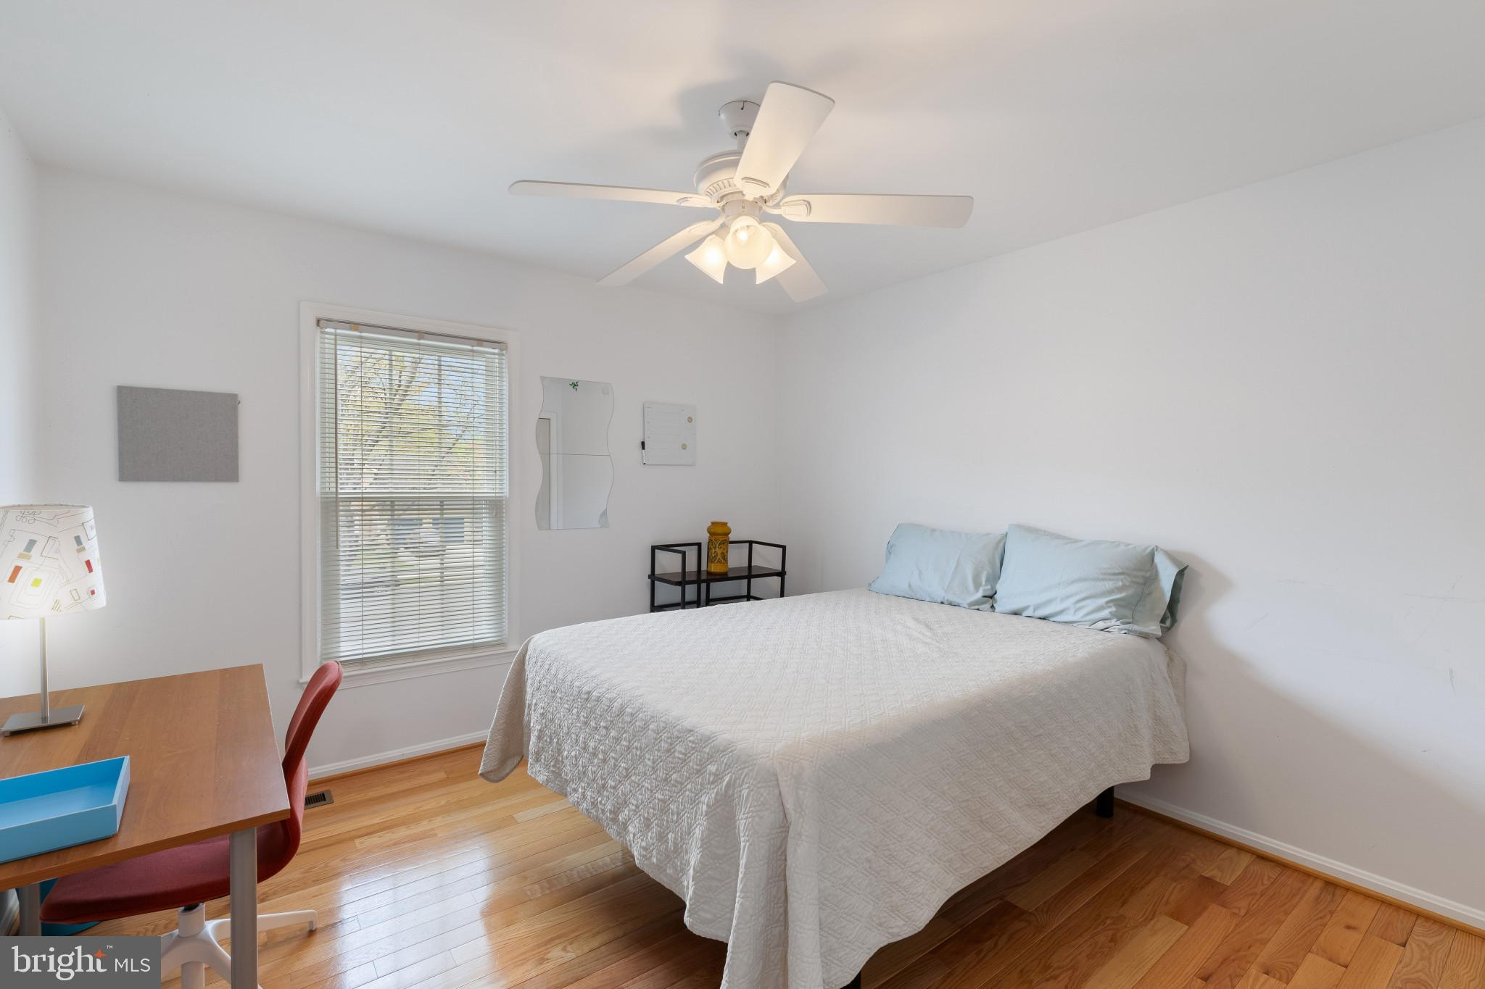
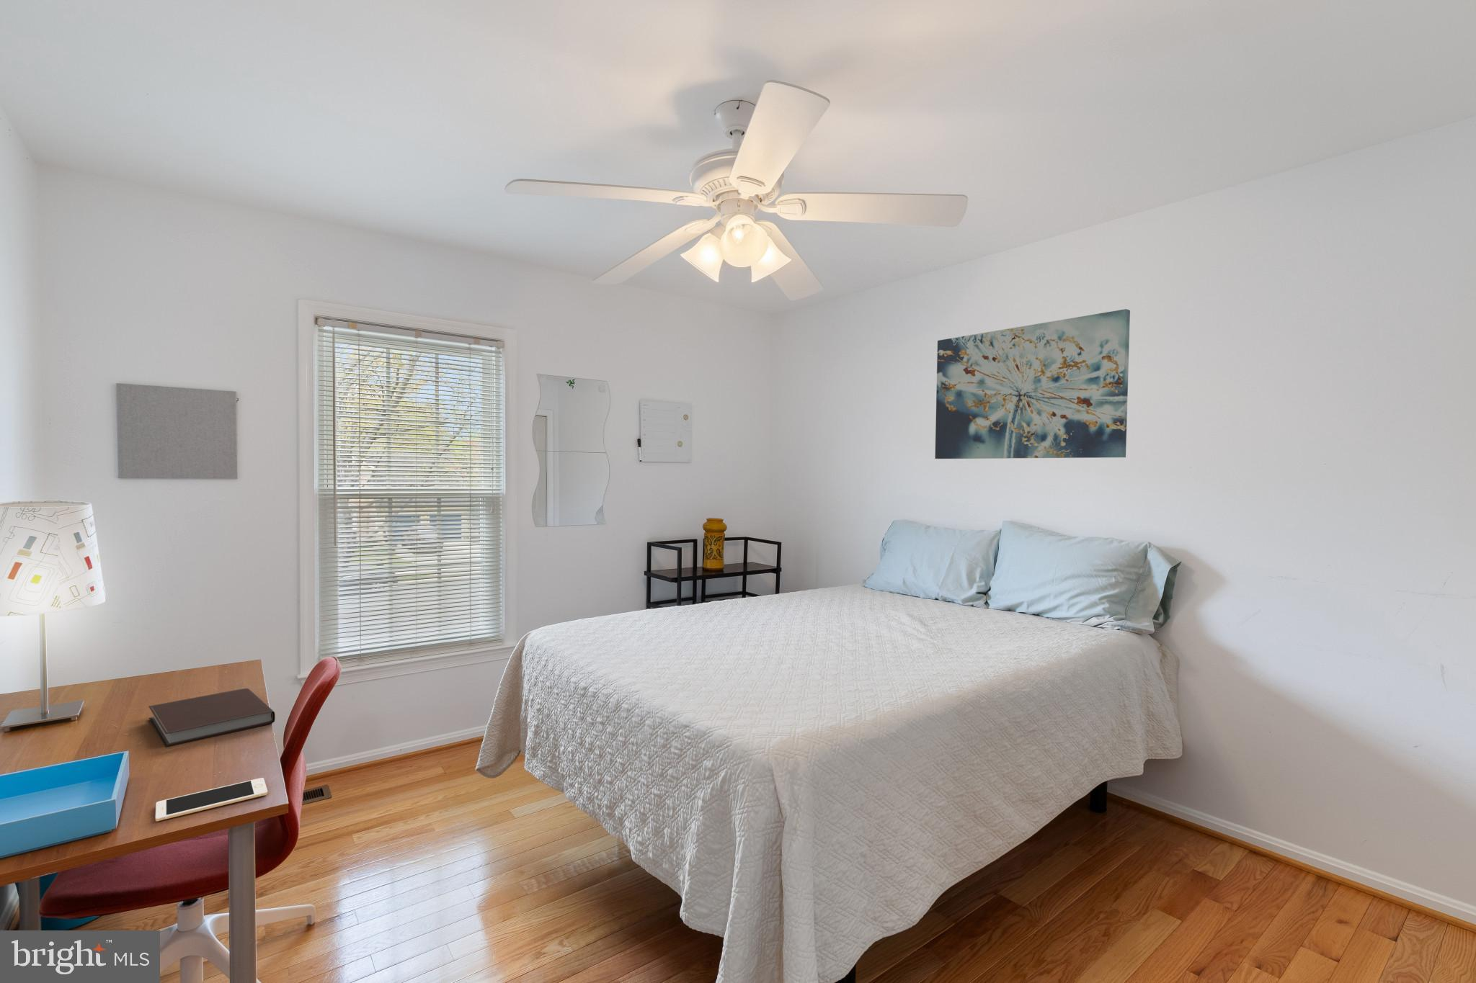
+ notebook (211, 714)
+ wall art (1022, 393)
+ cell phone (213, 798)
